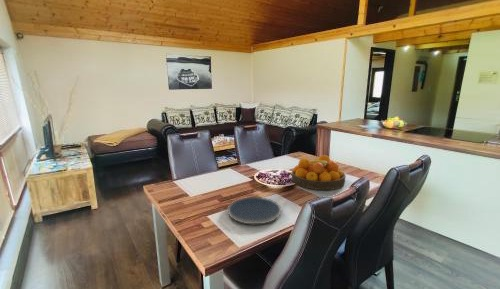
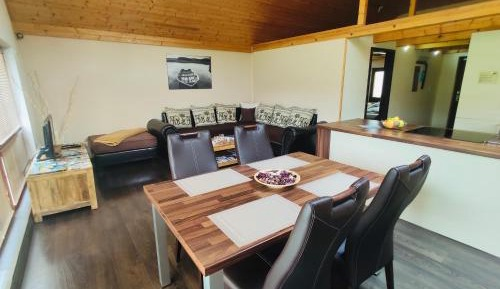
- fruit bowl (318, 169)
- plate (254, 210)
